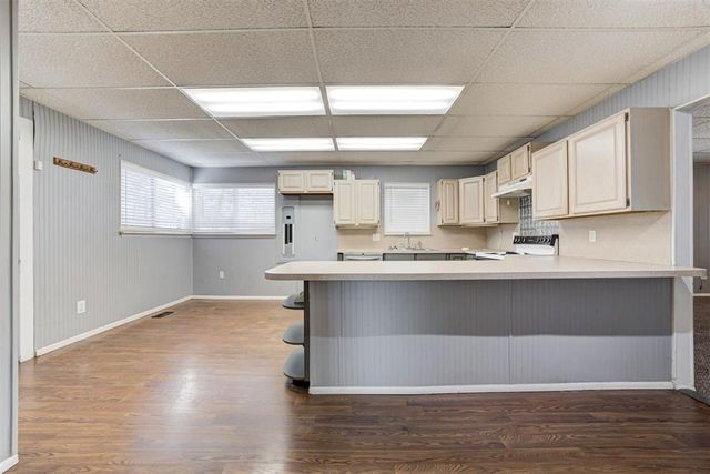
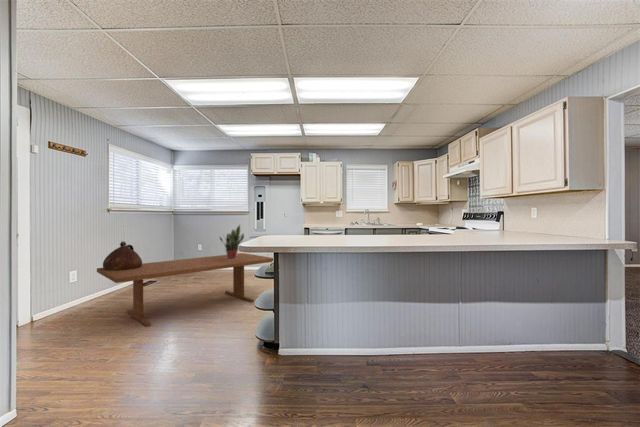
+ potted plant (231, 241)
+ table (191, 272)
+ ceramic jug (123, 254)
